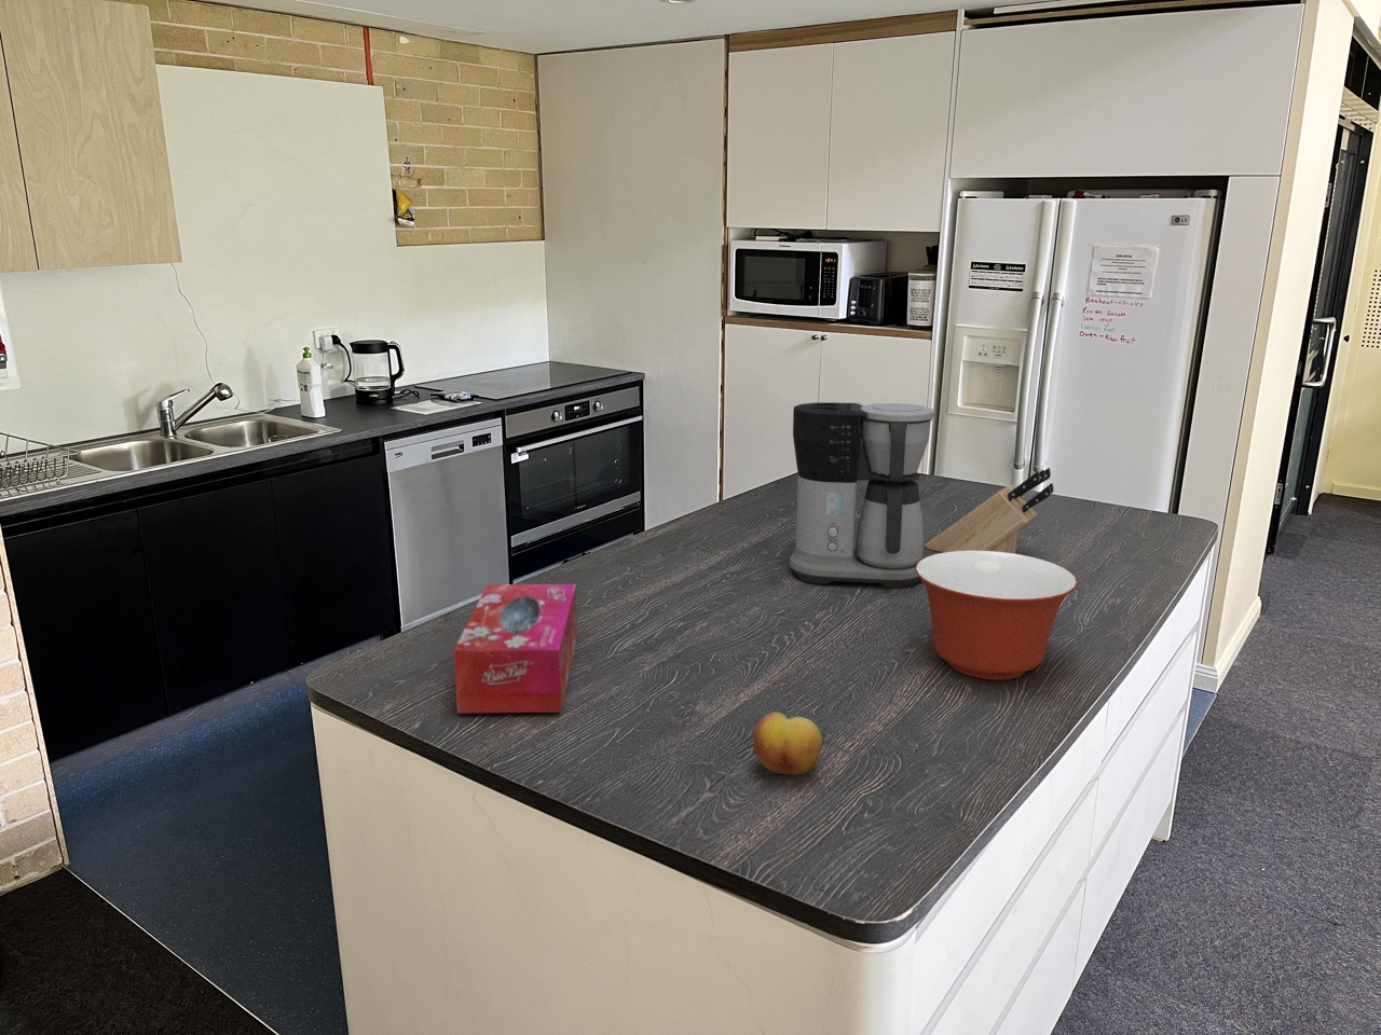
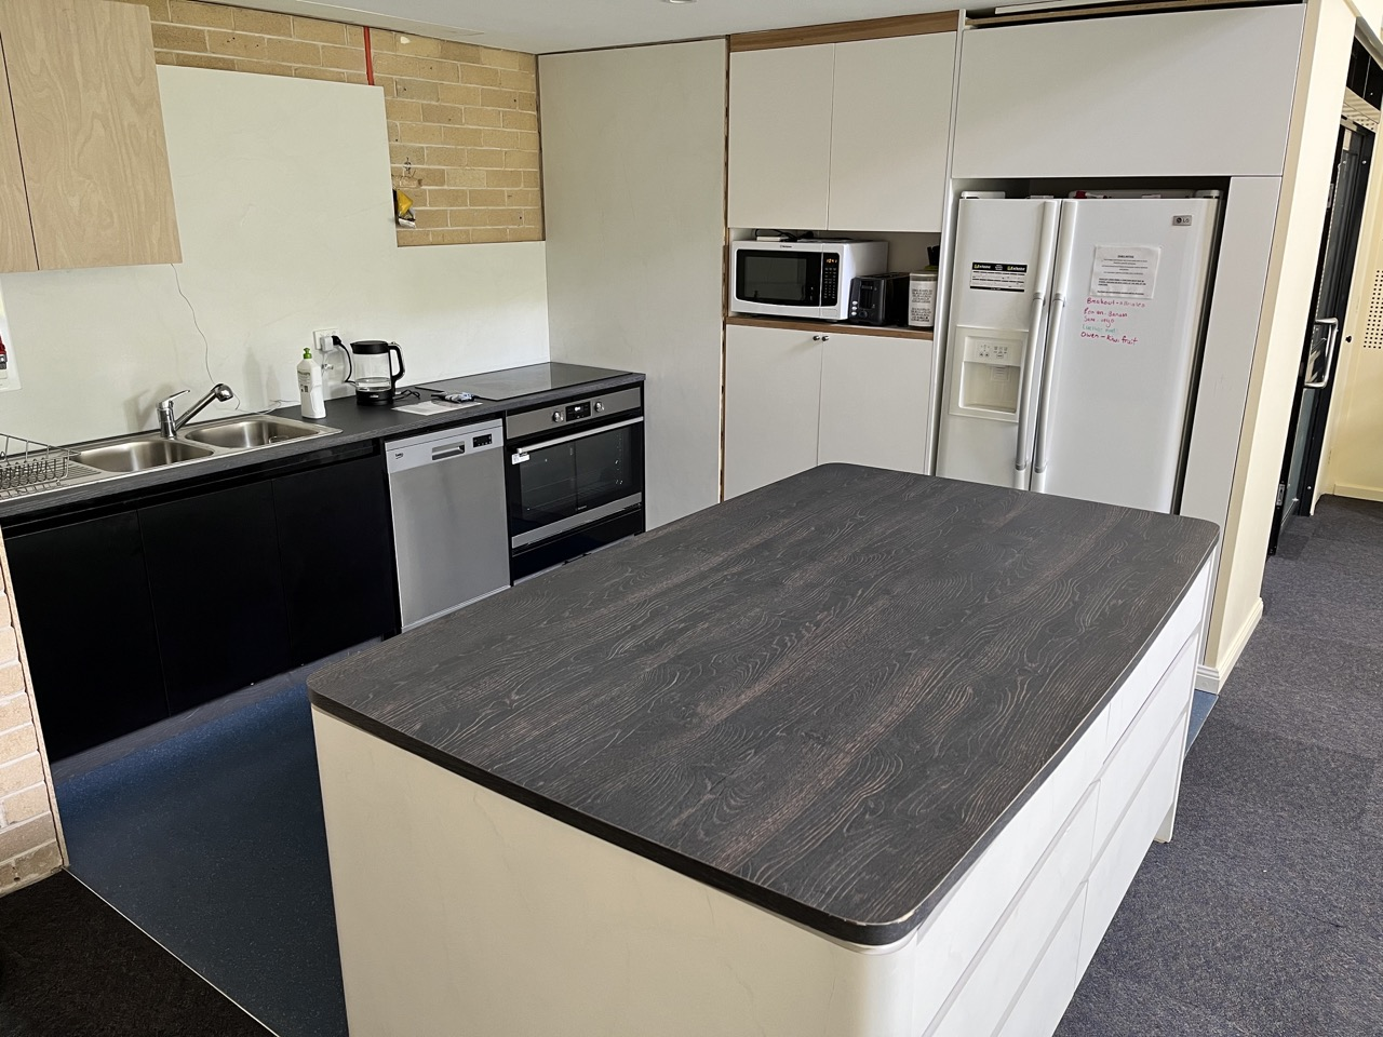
- tissue box (521, 643)
- fruit (786, 743)
- coffee maker (856, 494)
- mixing bowl (991, 619)
- knife block (991, 509)
